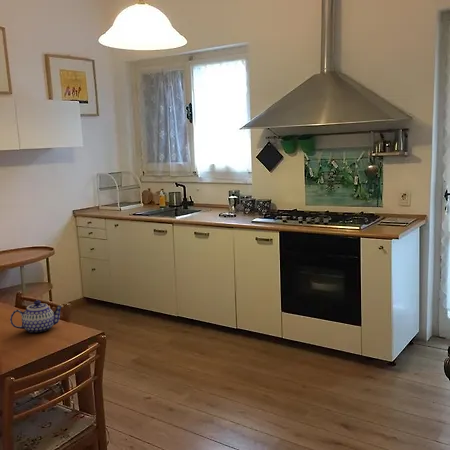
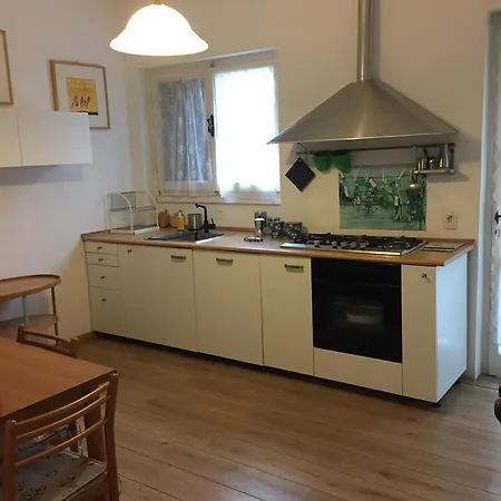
- teapot (37, 314)
